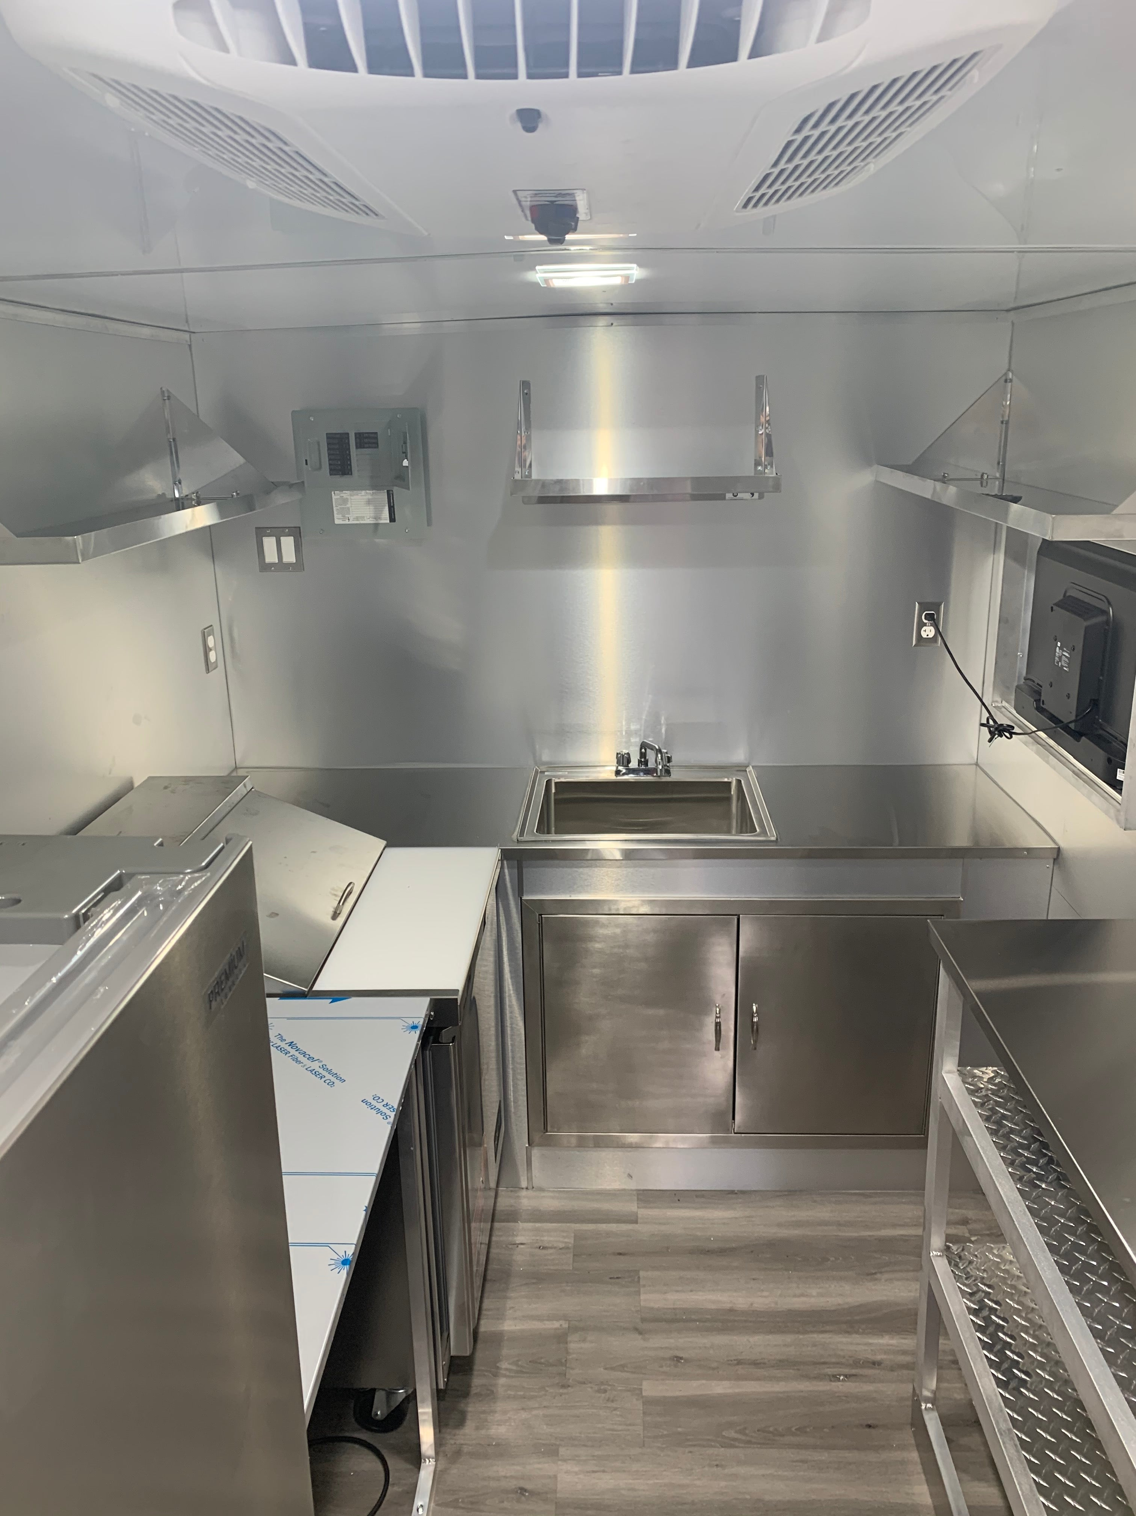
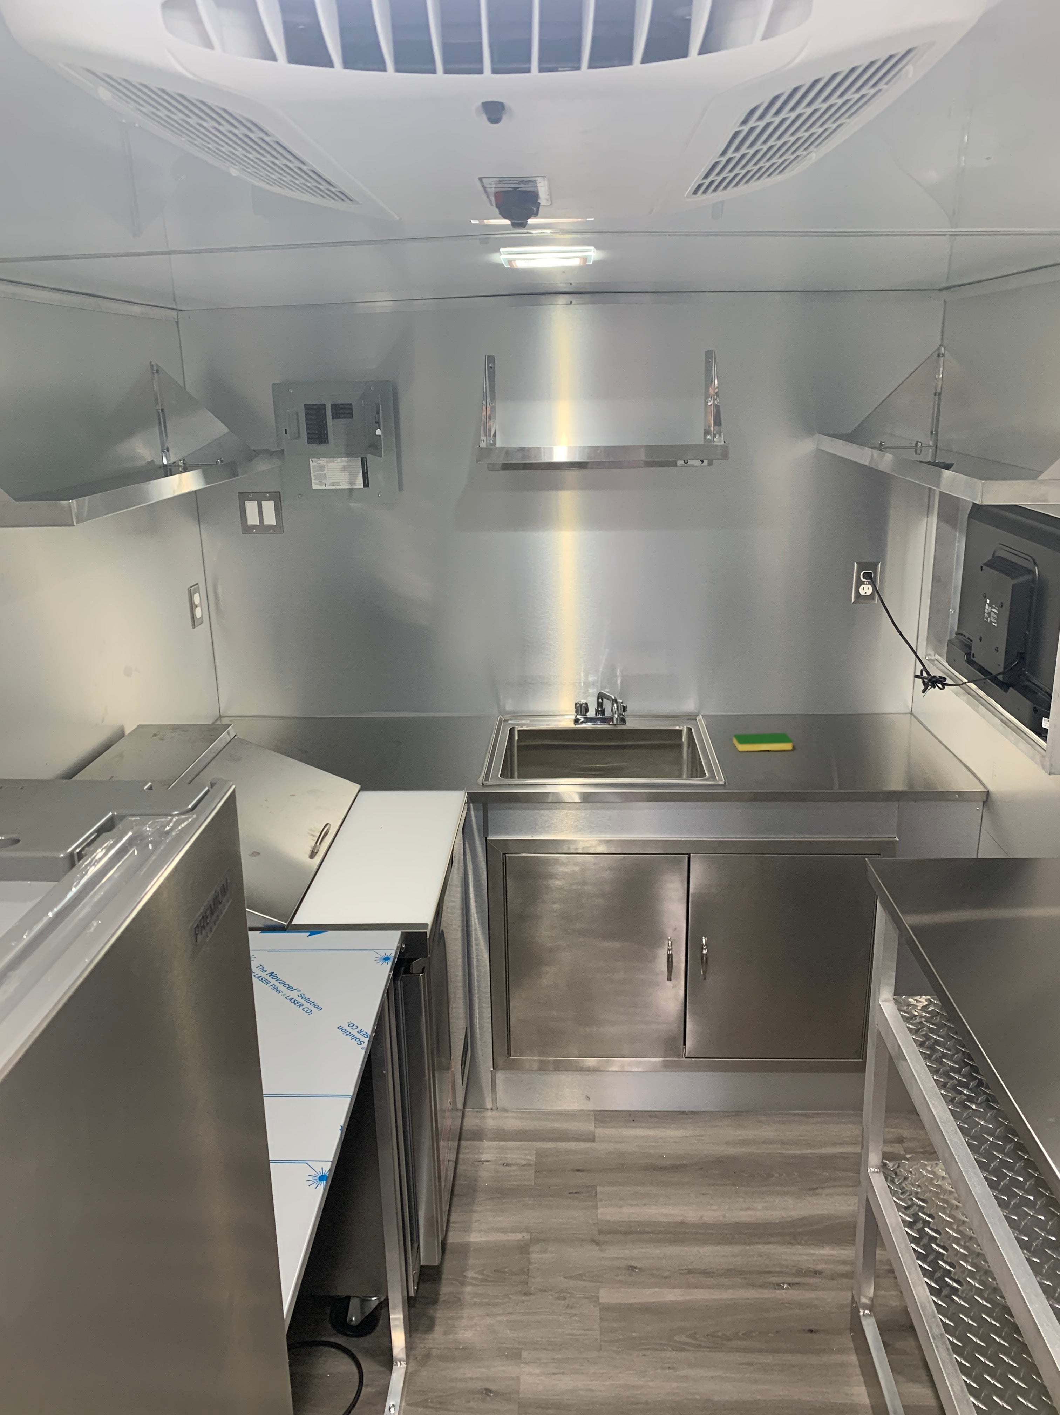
+ dish sponge (763, 742)
